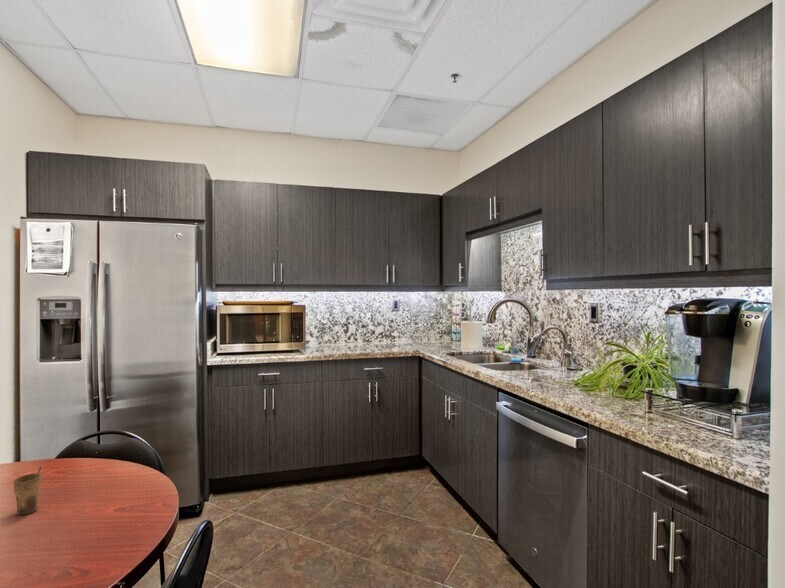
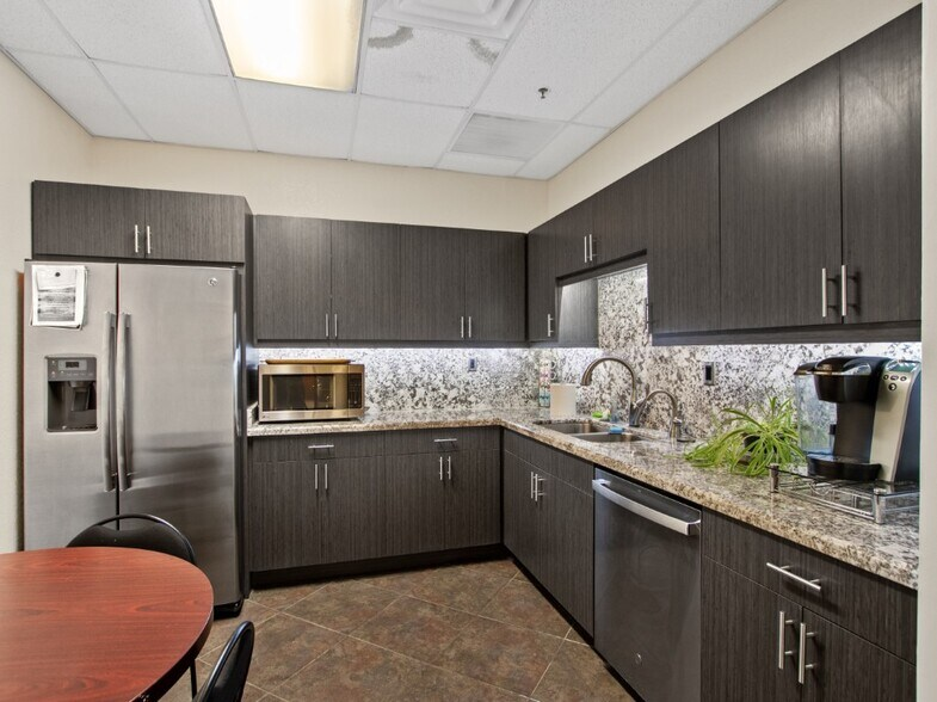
- cup (27, 490)
